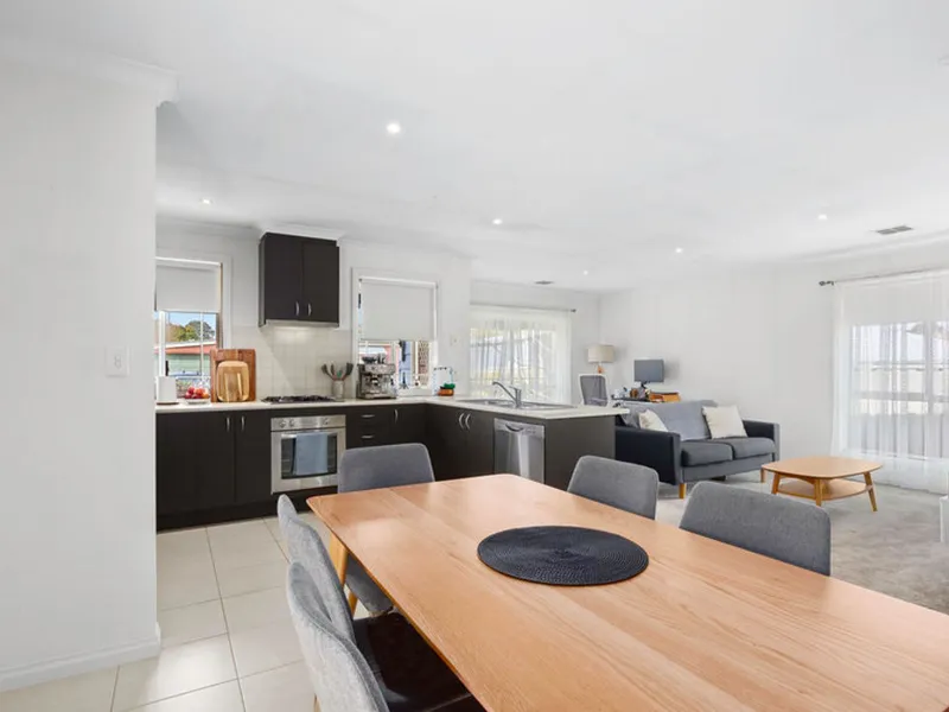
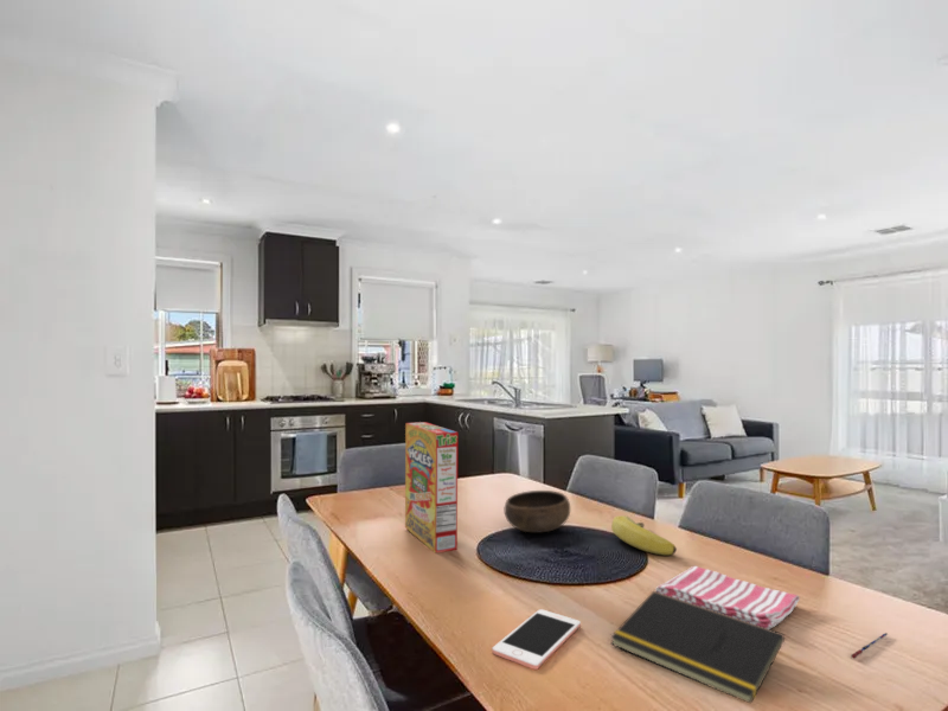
+ cell phone (538, 636)
+ bowl (537, 512)
+ notepad (694, 639)
+ banana (648, 531)
+ dish towel (725, 592)
+ pen (870, 643)
+ cereal box (429, 482)
